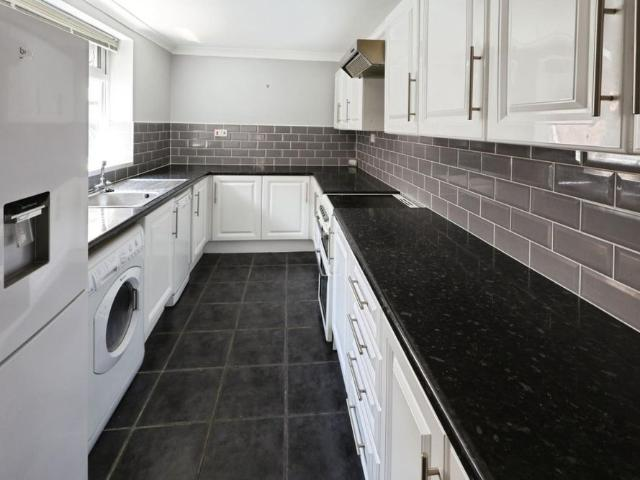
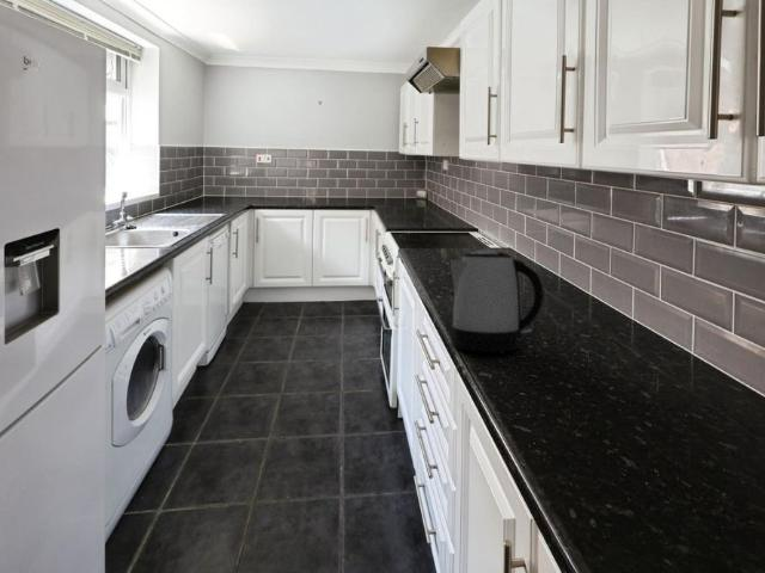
+ kettle (495, 298)
